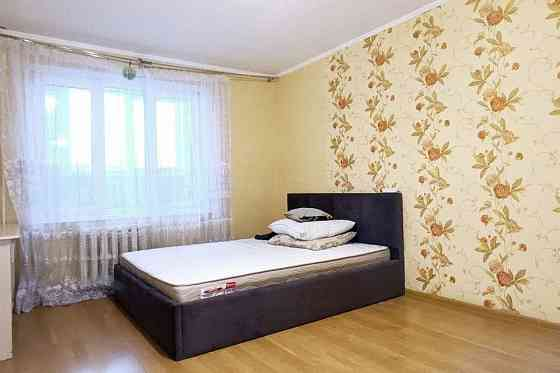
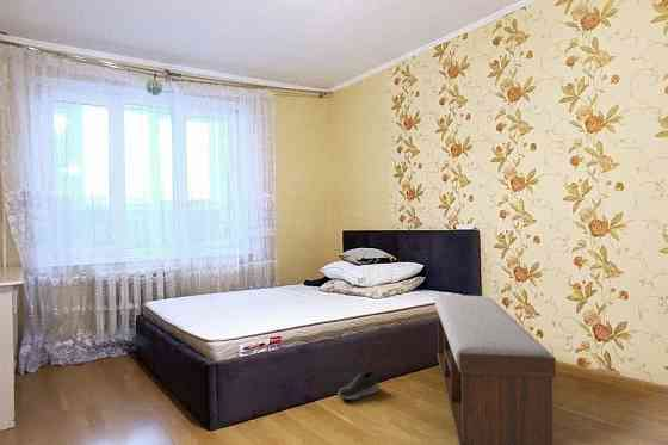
+ bench (478, 357)
+ shoe (358, 383)
